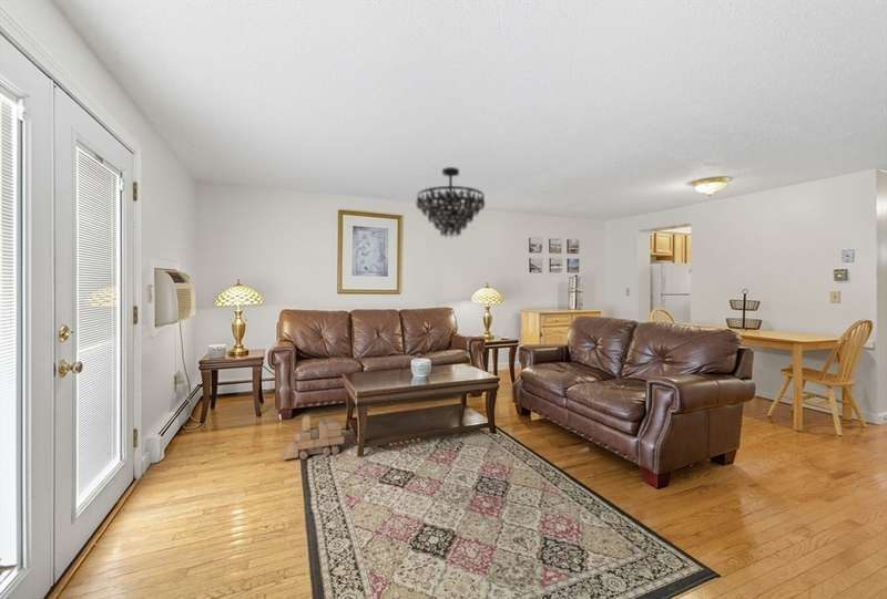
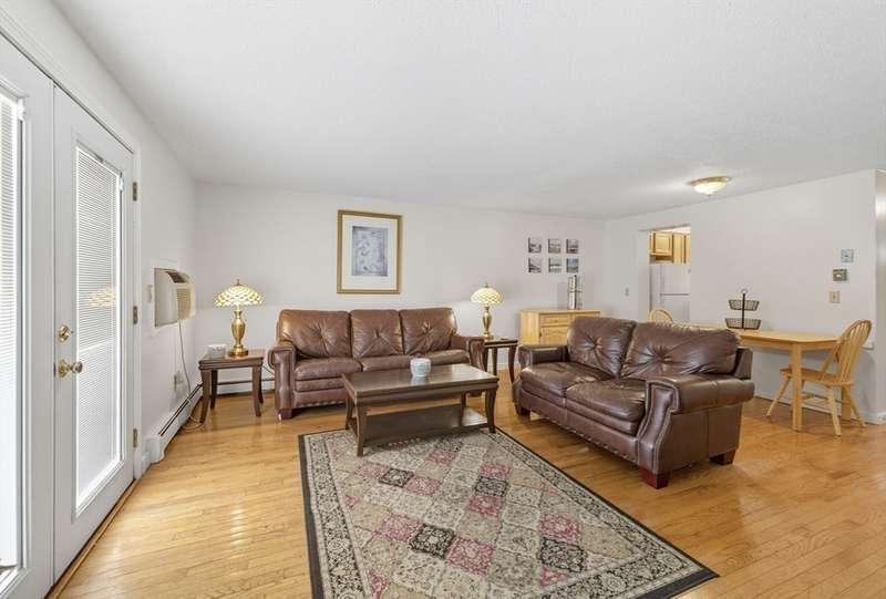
- chandelier (450, 203)
- toy train (313, 433)
